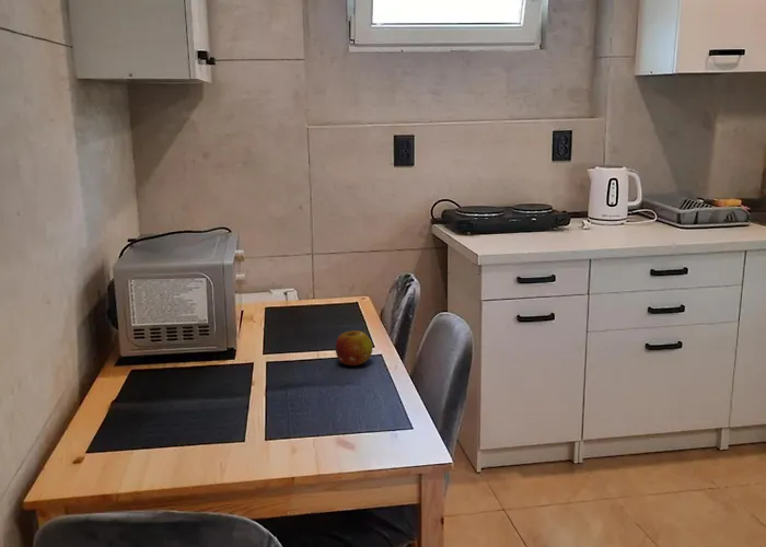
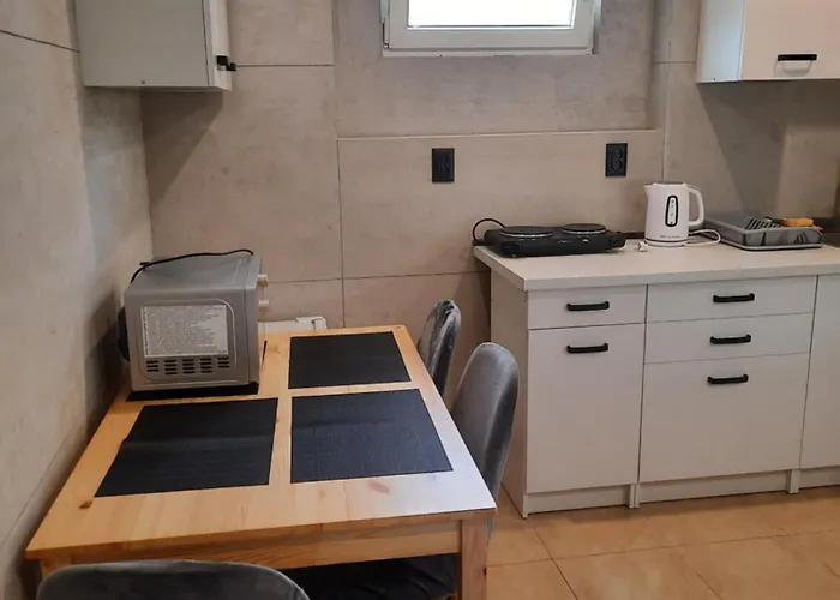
- fruit (353, 347)
